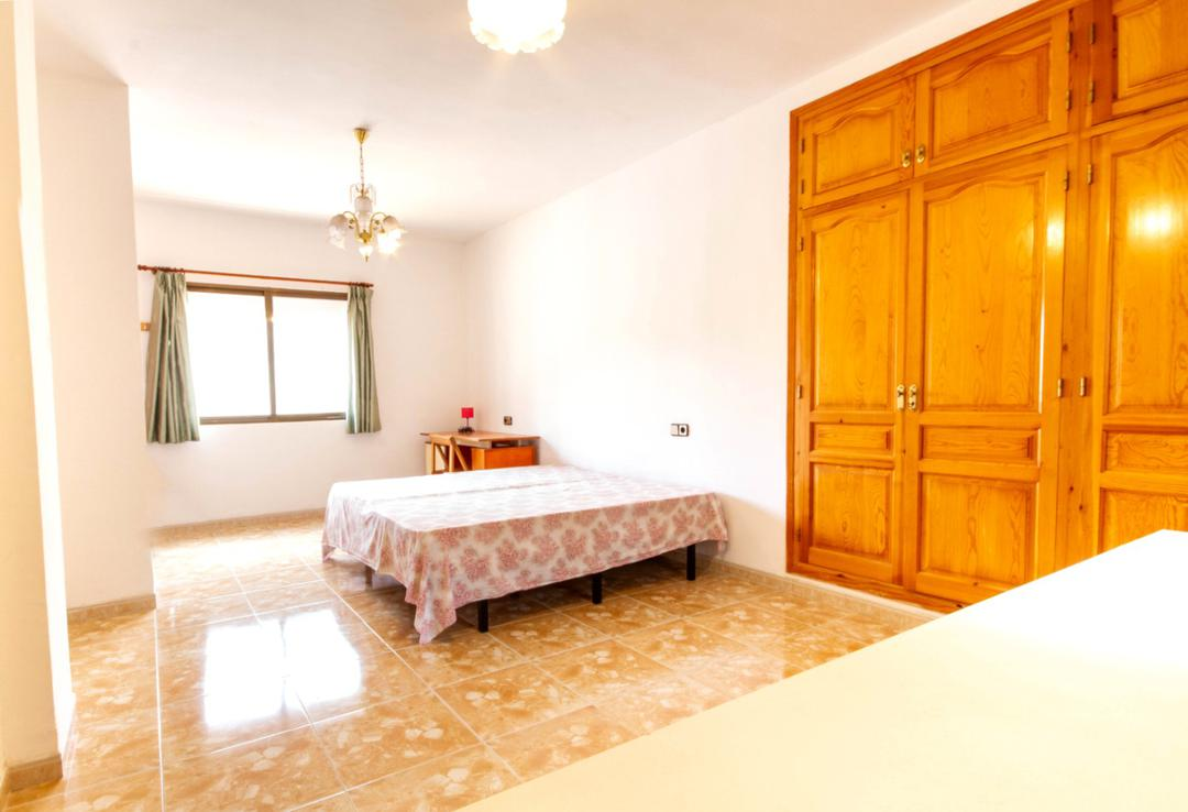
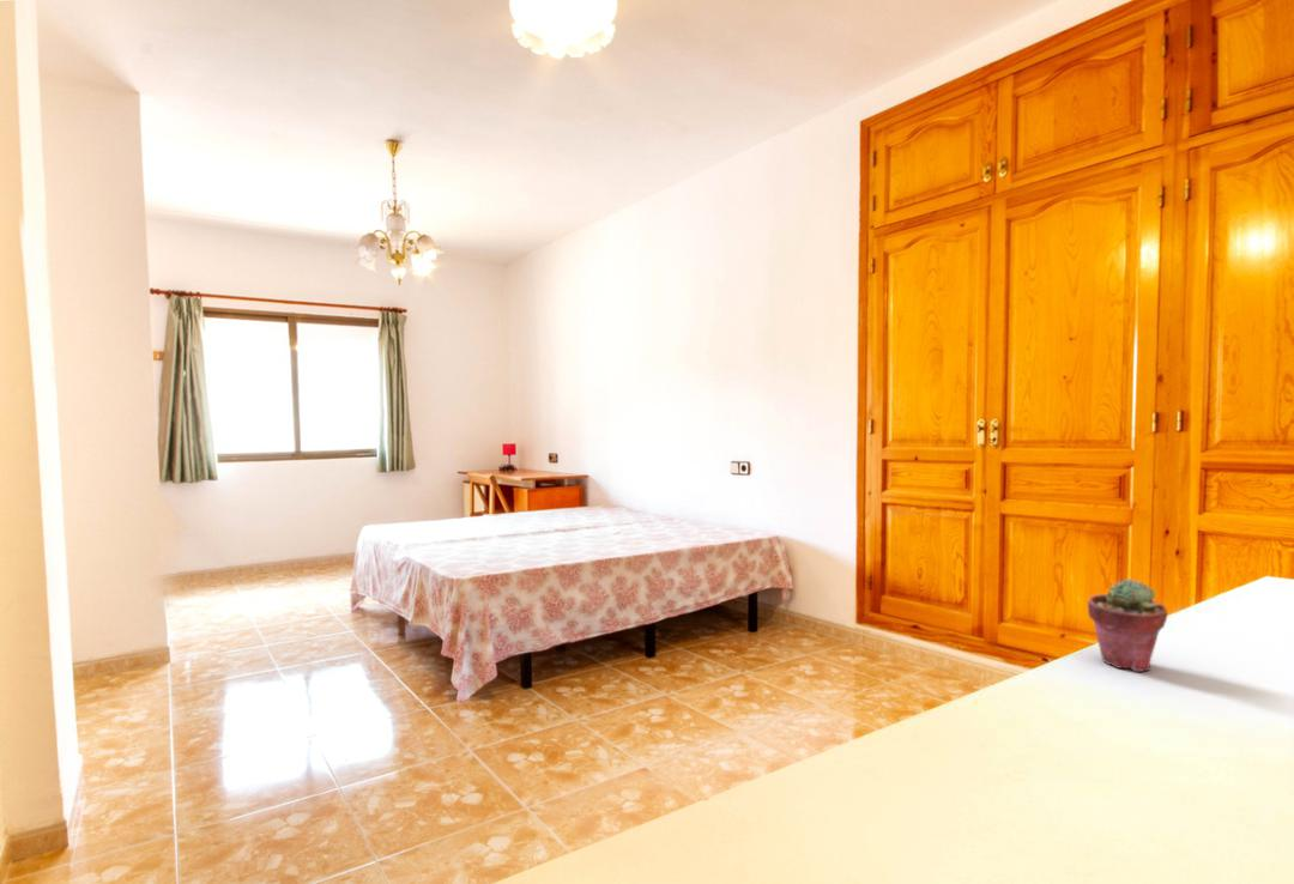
+ potted succulent (1126, 620)
